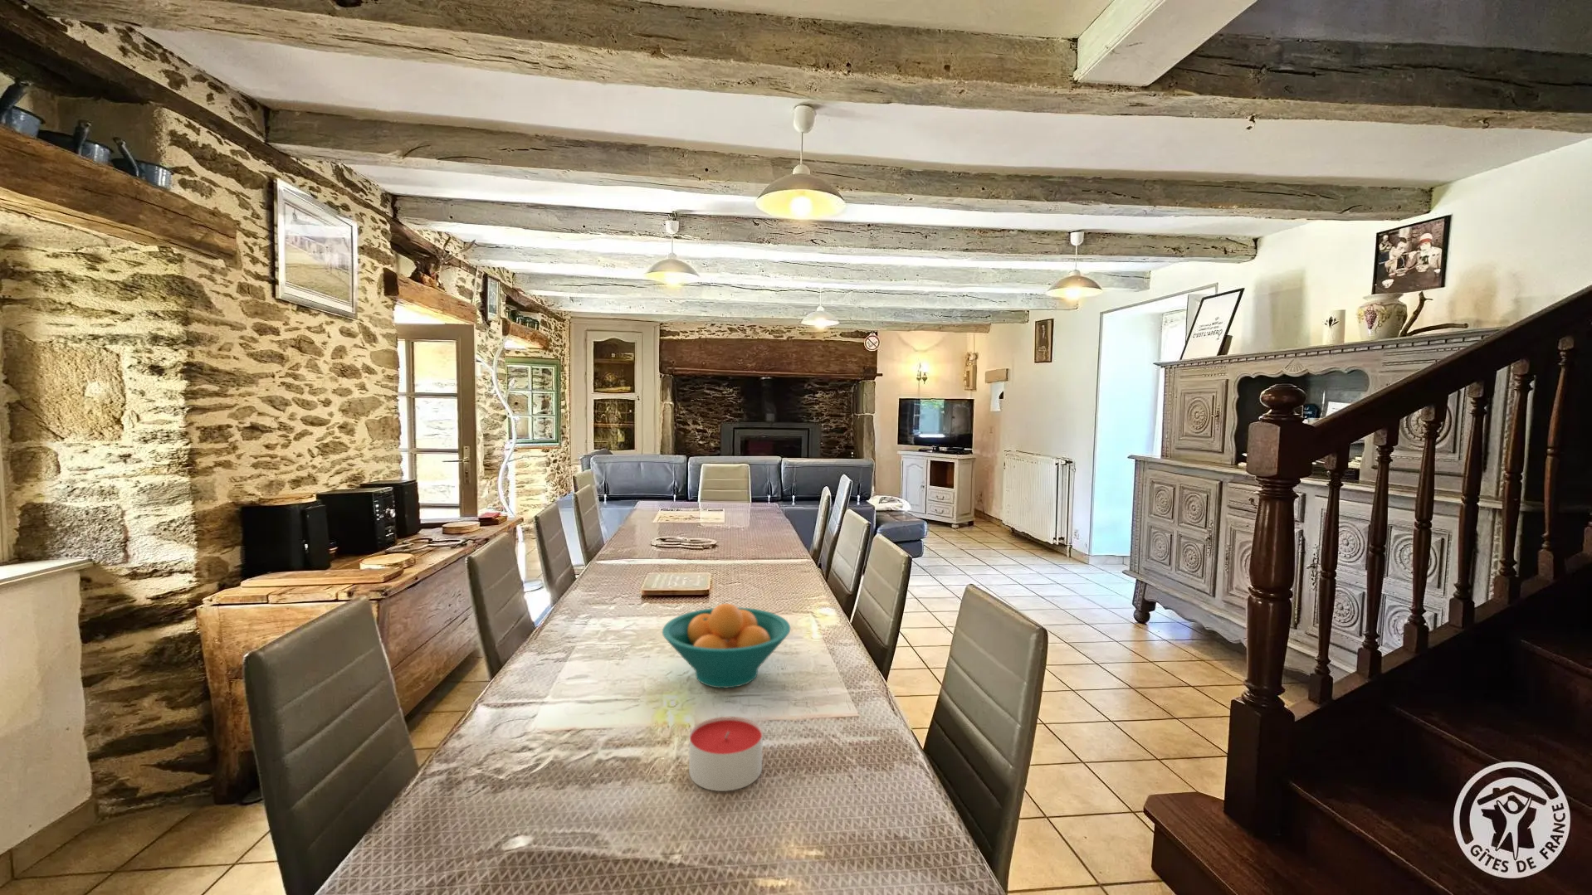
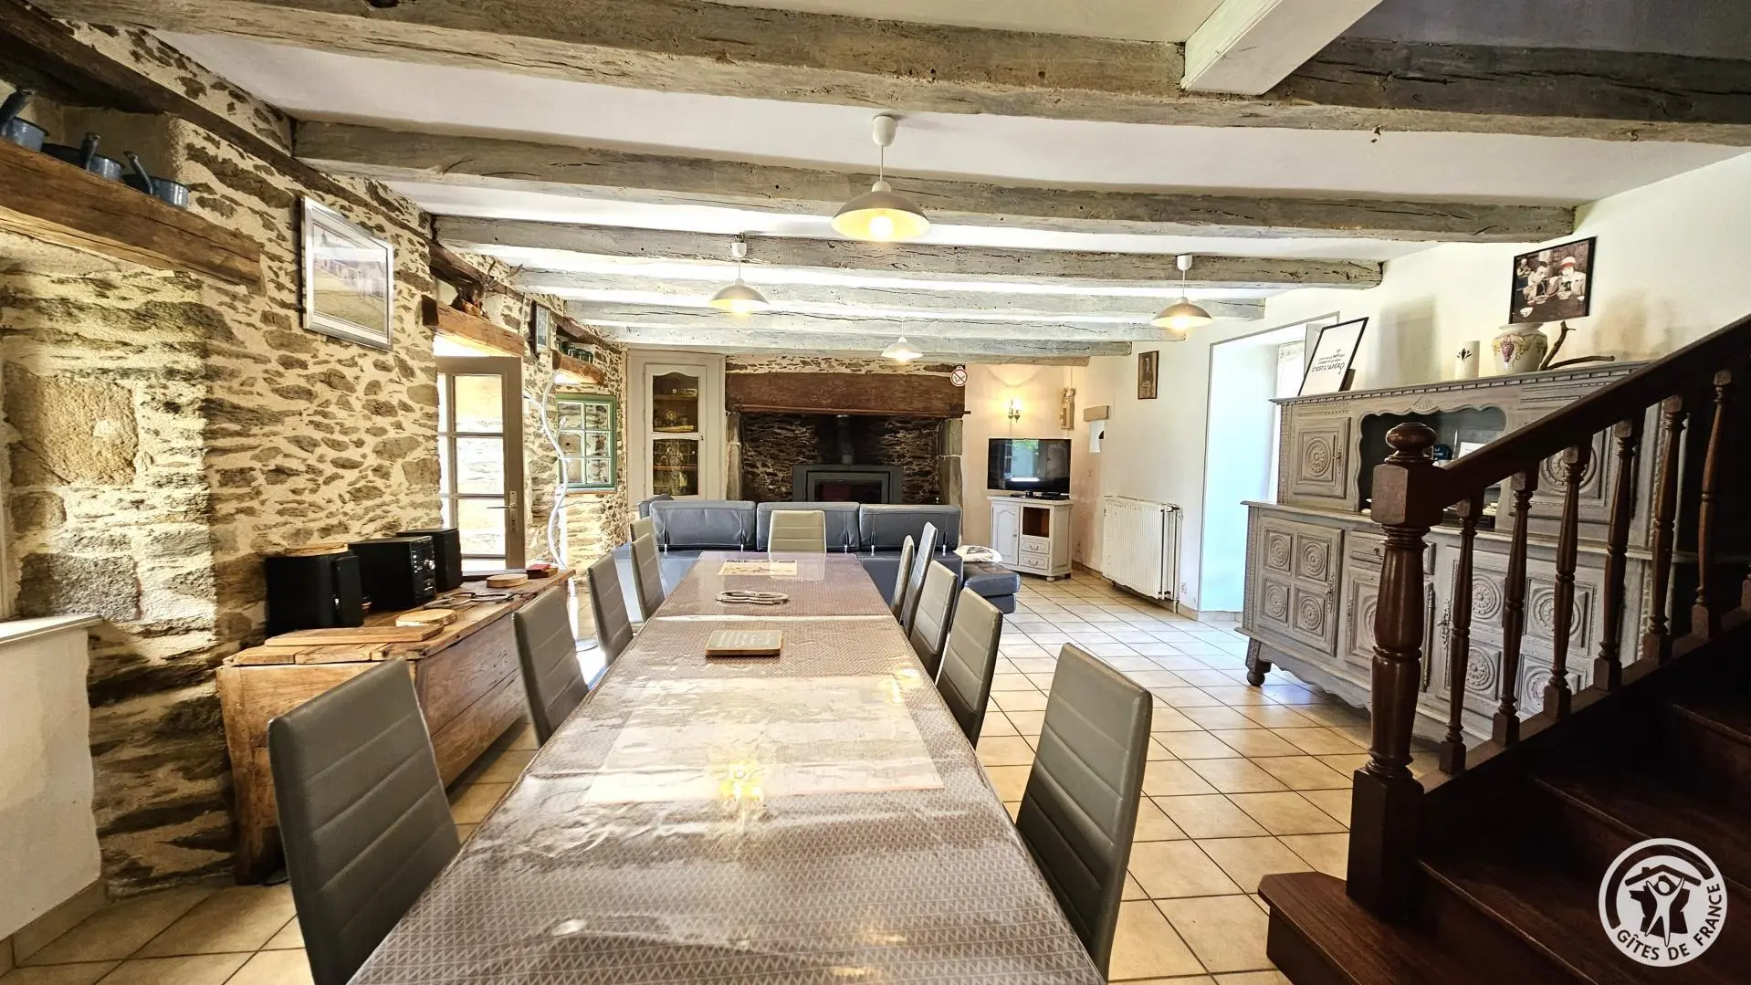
- candle (725, 750)
- fruit bowl (726, 639)
